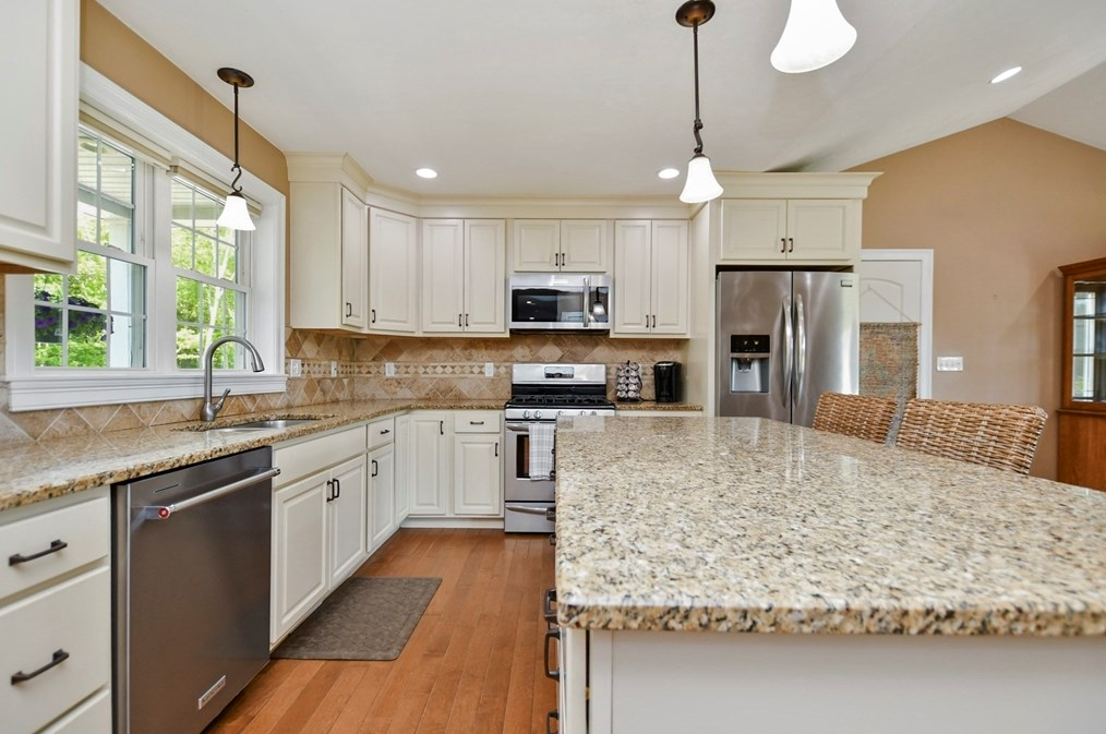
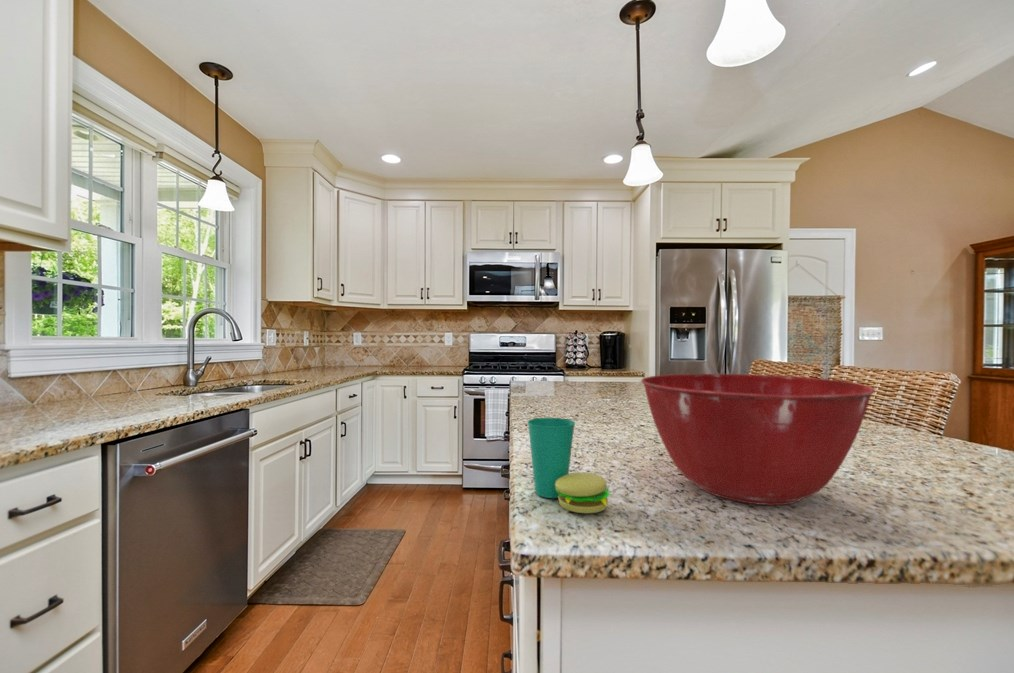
+ mixing bowl (743, 433)
+ cup (566, 462)
